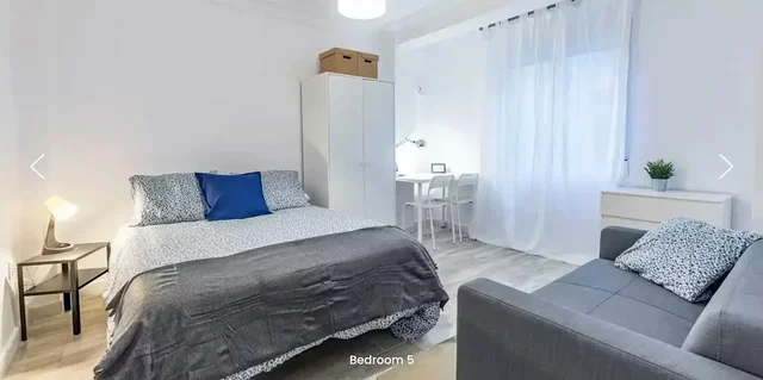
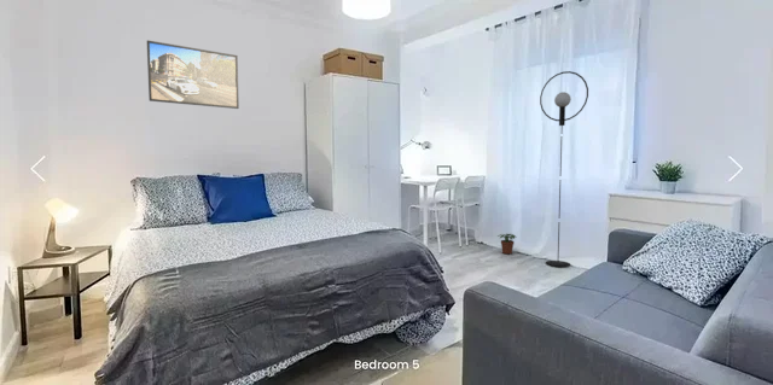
+ potted plant (506, 243)
+ floor lamp (560, 169)
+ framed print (196, 76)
